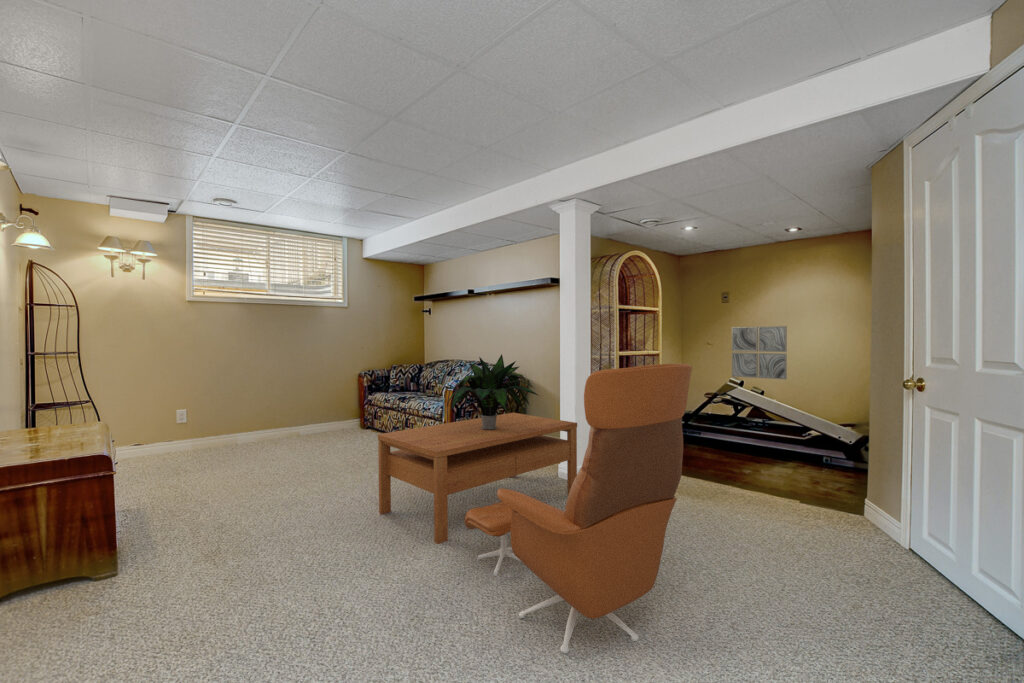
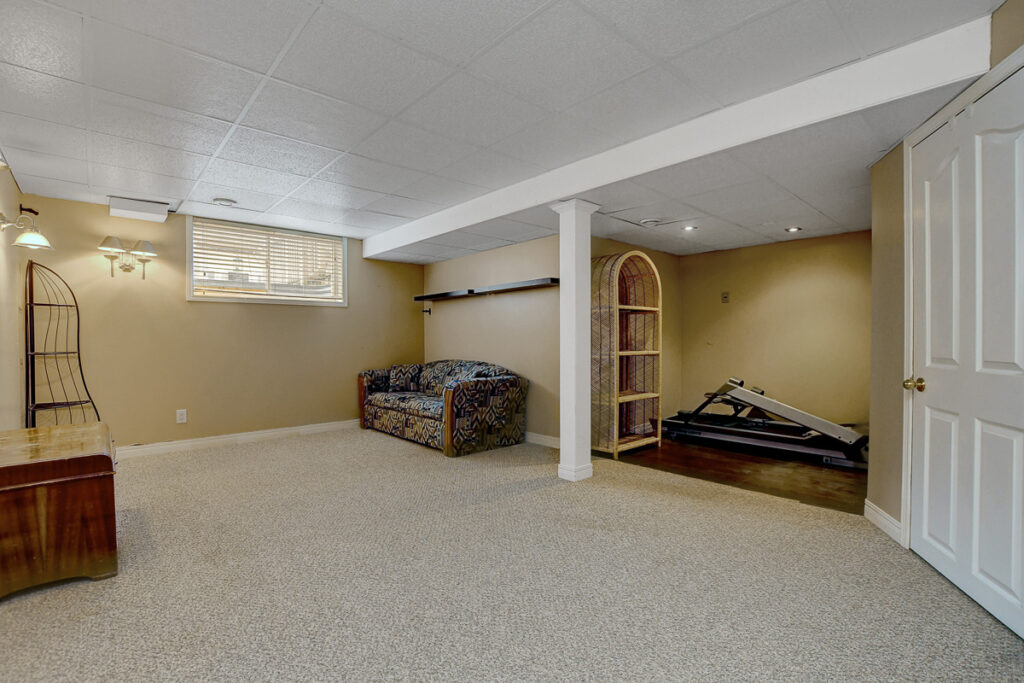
- coffee table (483, 465)
- lounge chair (571, 486)
- potted plant (490, 391)
- wall art (757, 351)
